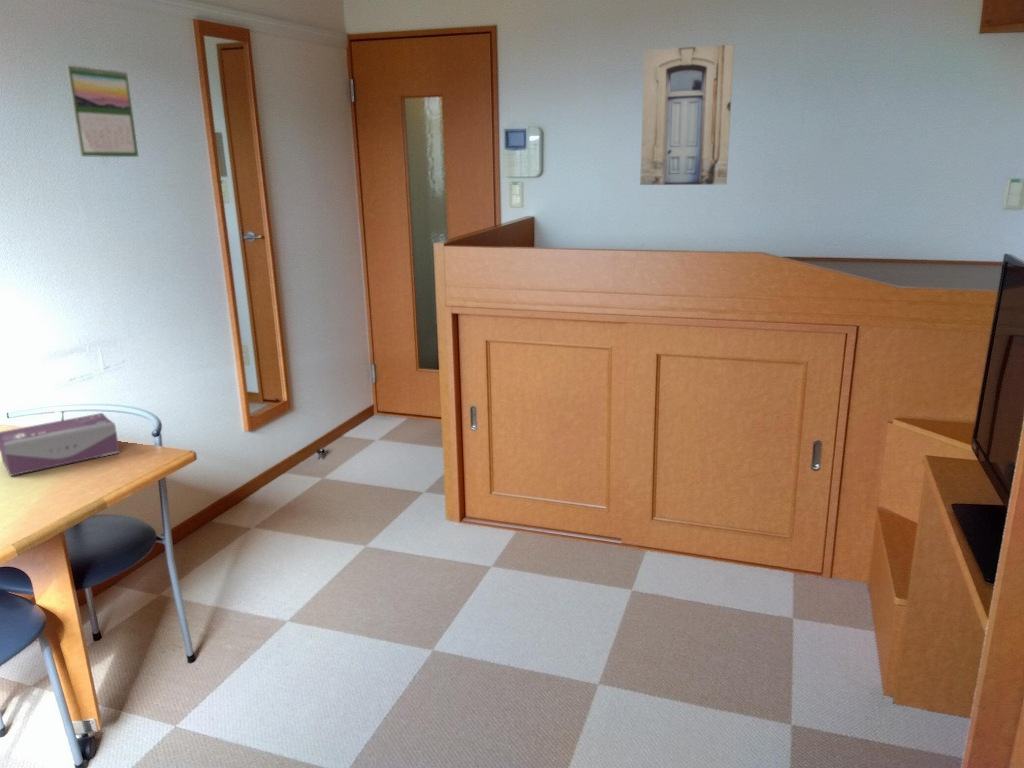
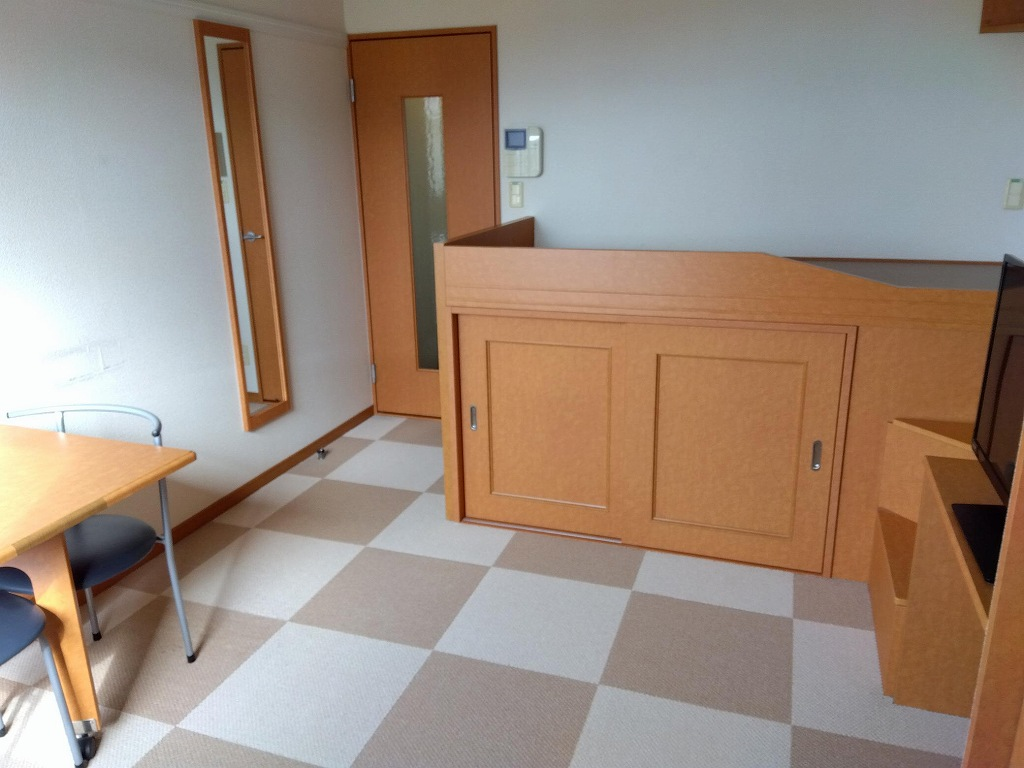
- wall art (685, 117)
- calendar (104, 111)
- tissue box (58, 441)
